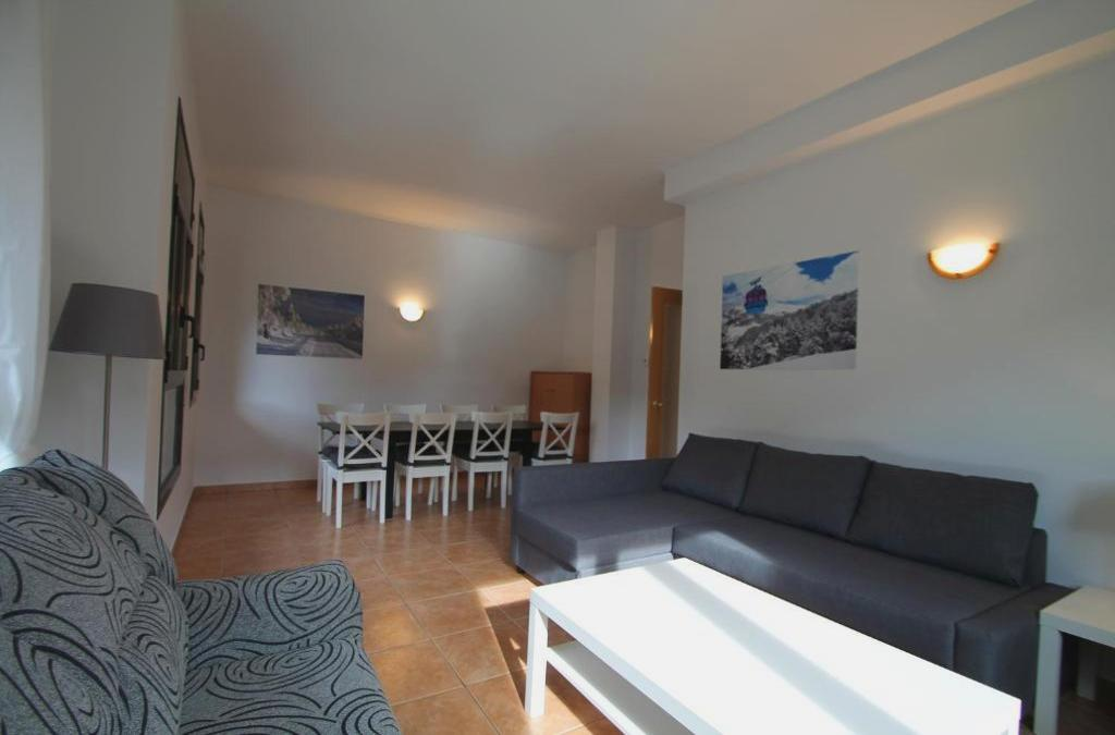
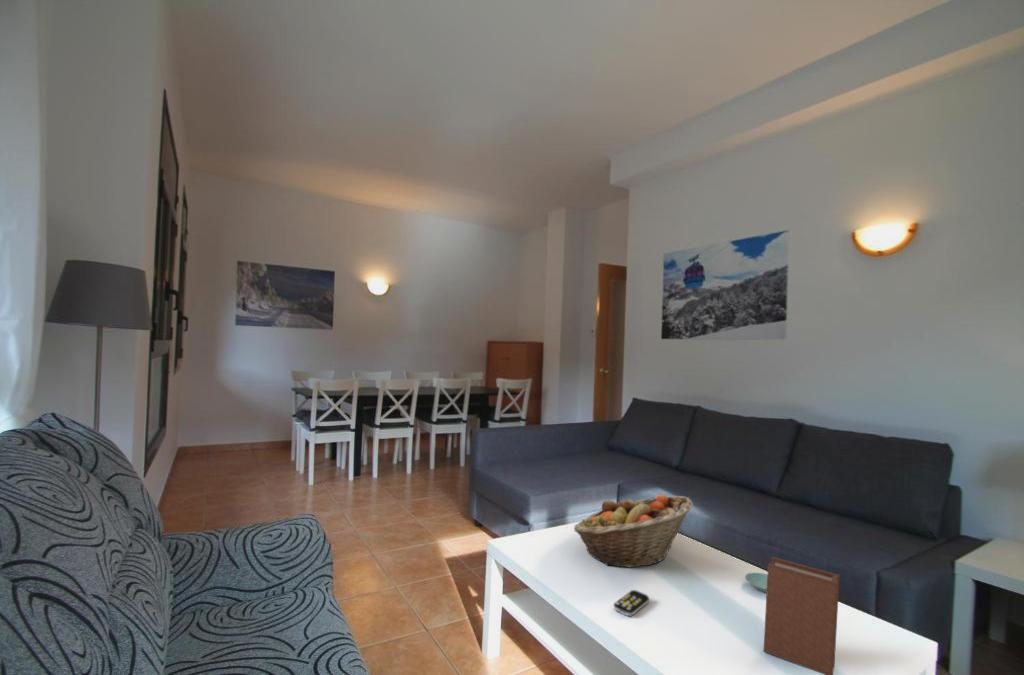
+ fruit basket (633, 523)
+ book (800, 613)
+ saucer (764, 584)
+ remote control (631, 602)
